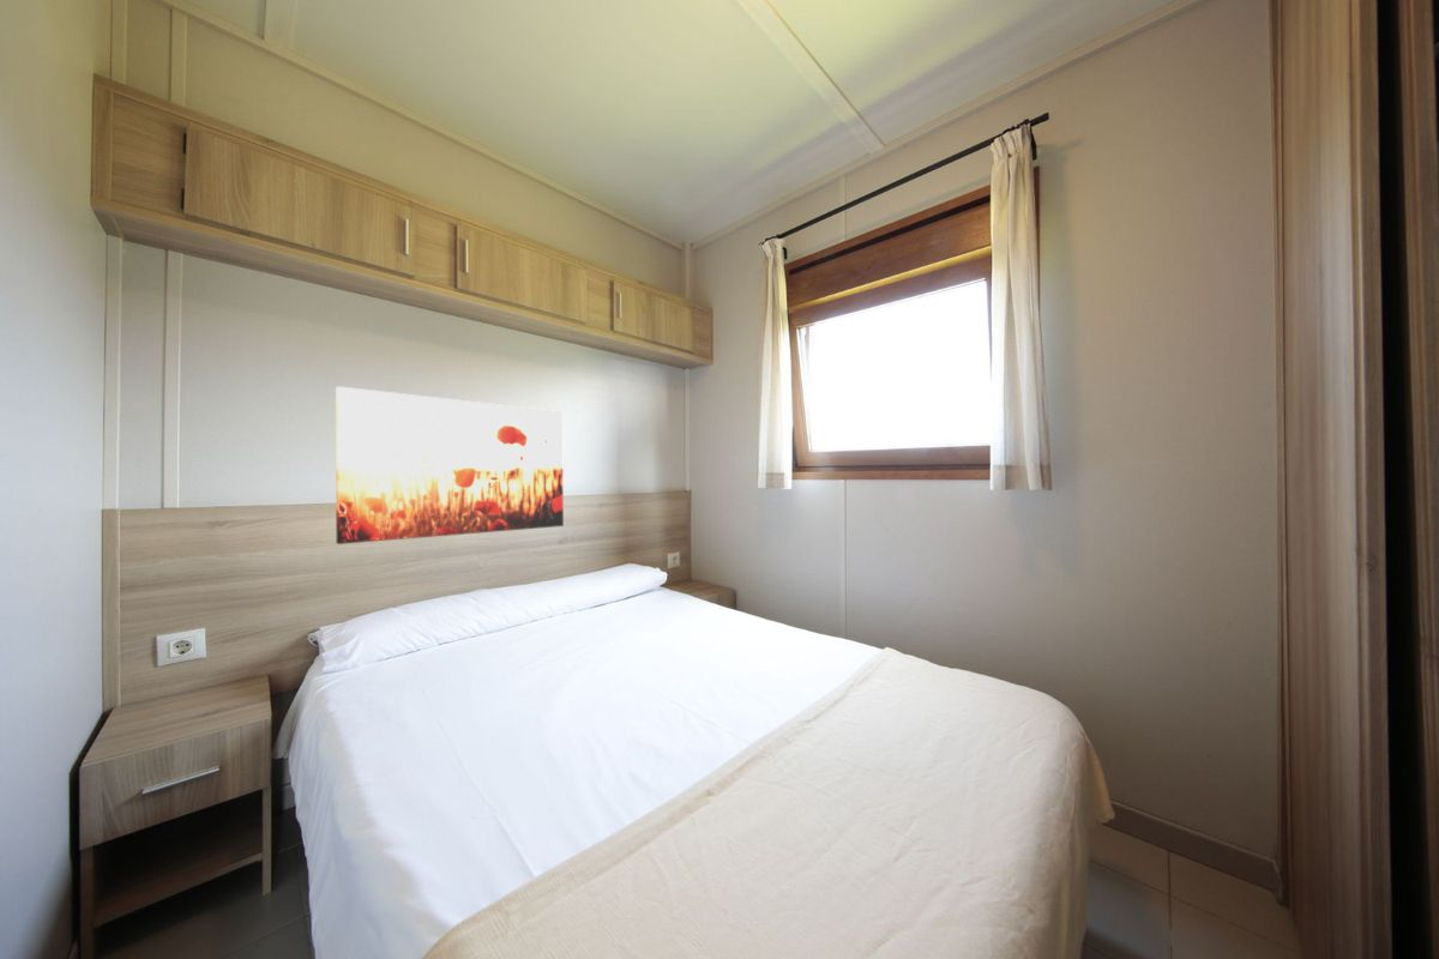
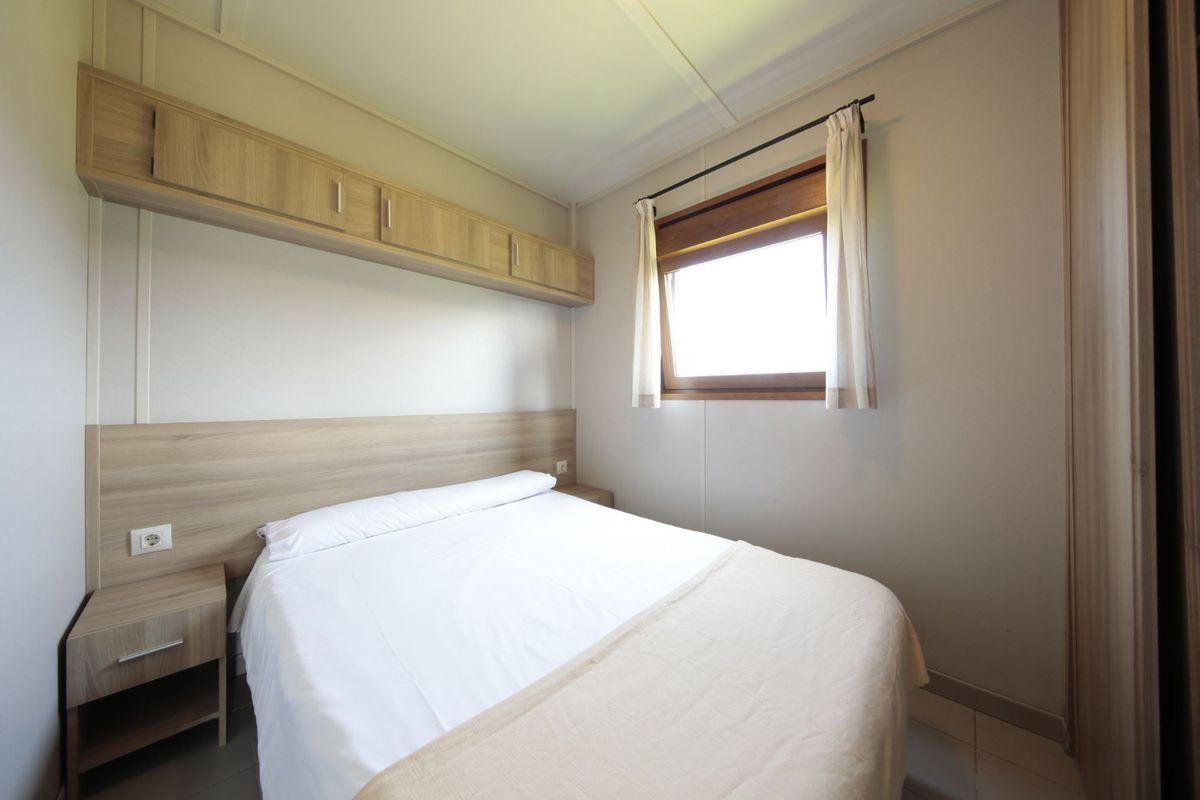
- wall art (466, 466)
